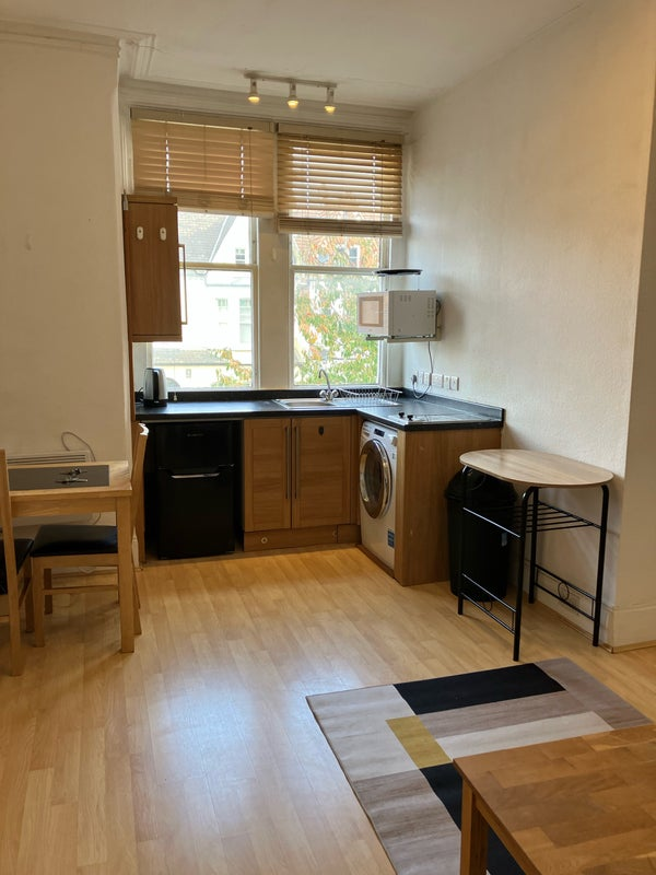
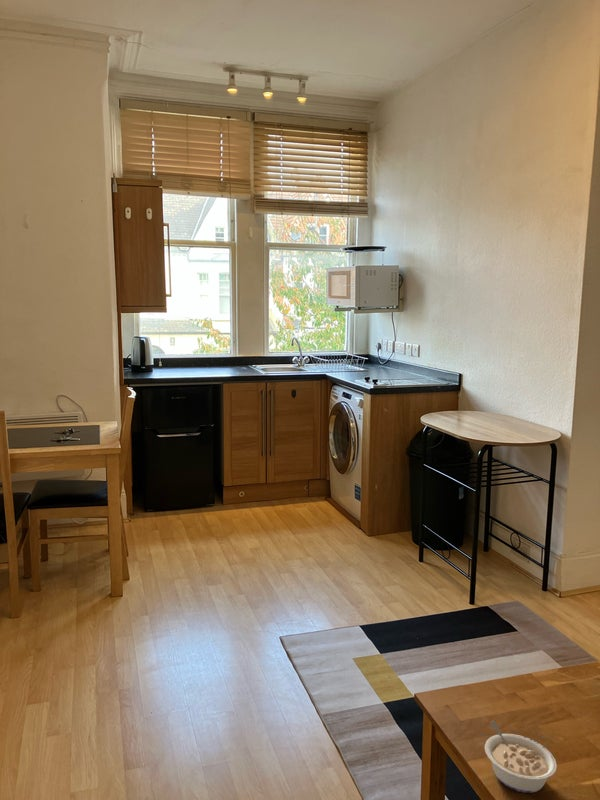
+ legume (516, 762)
